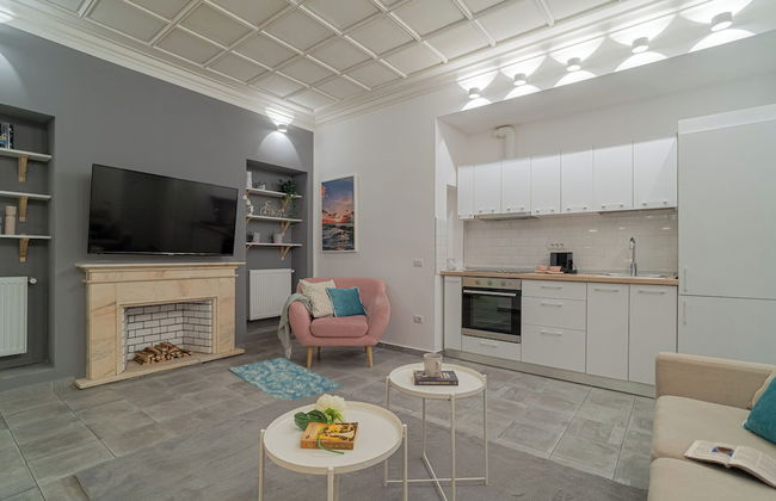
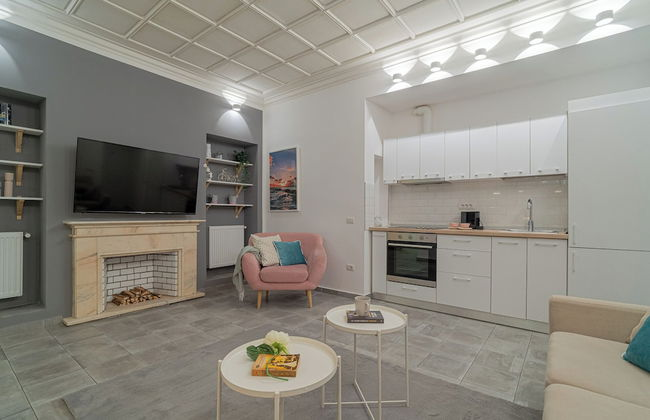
- magazine (733, 457)
- rug (282, 376)
